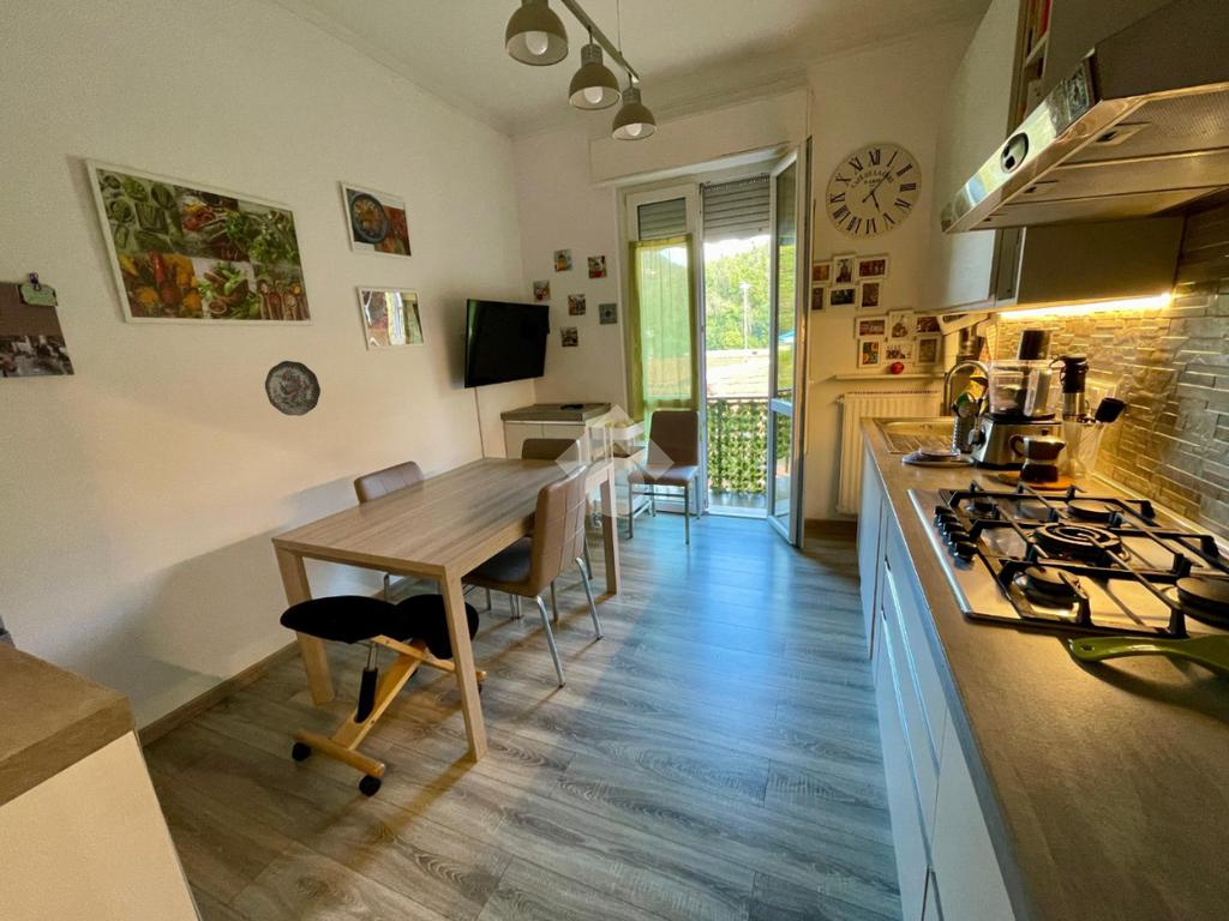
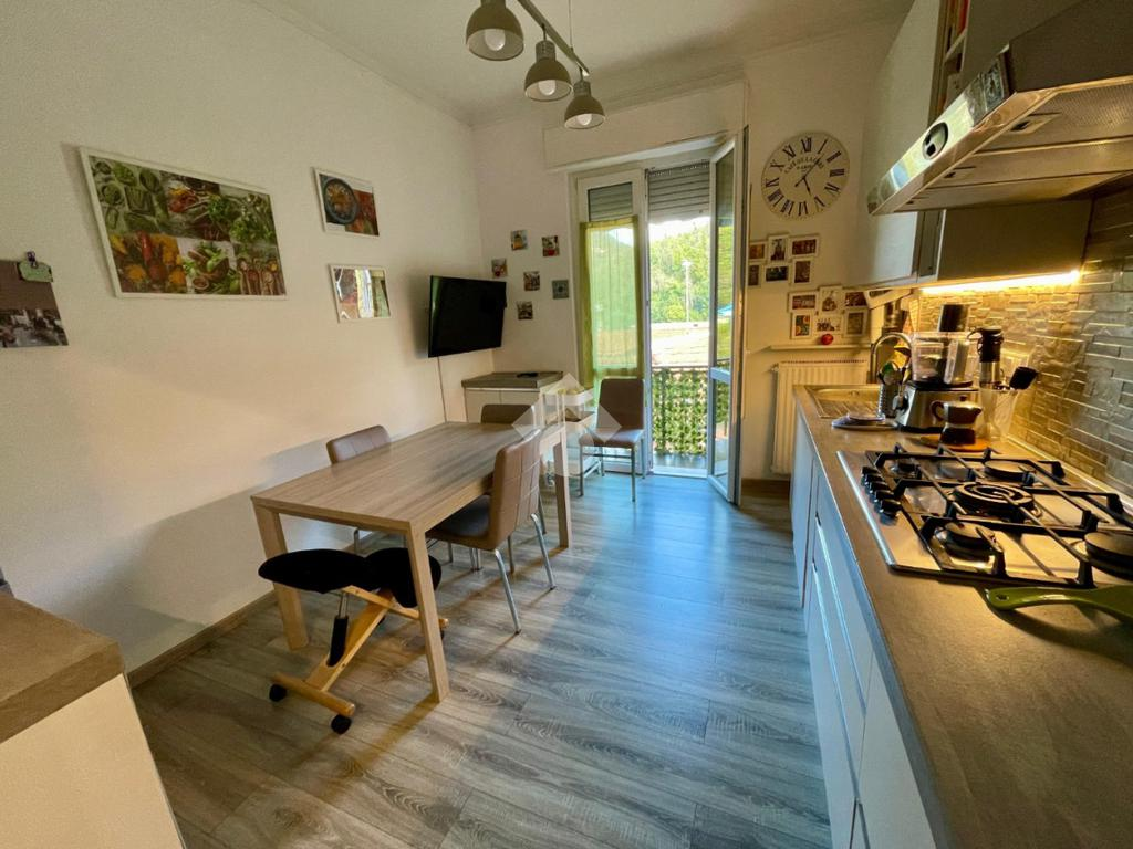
- decorative plate (292, 389)
